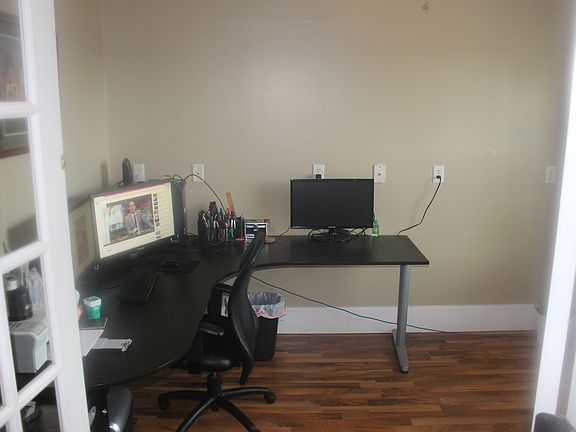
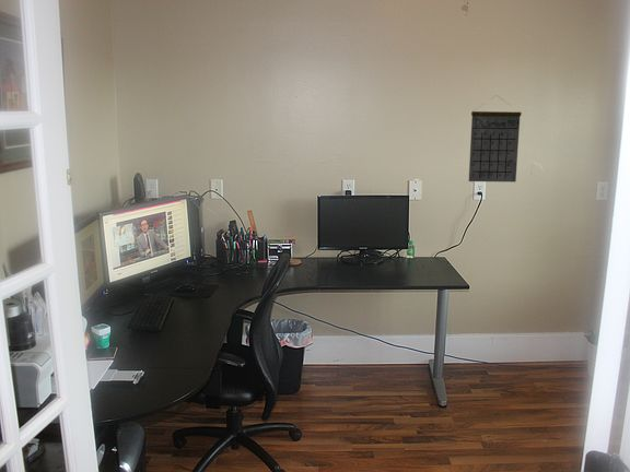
+ calendar (494, 139)
